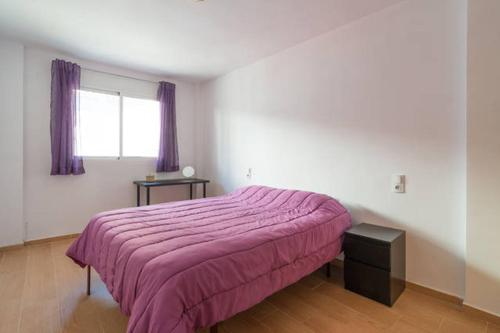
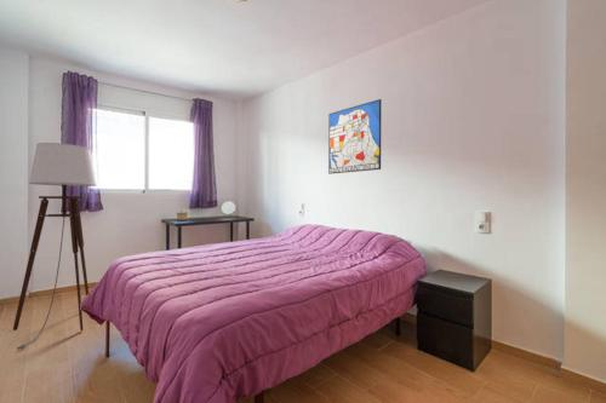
+ floor lamp (62, 236)
+ wall art (353, 139)
